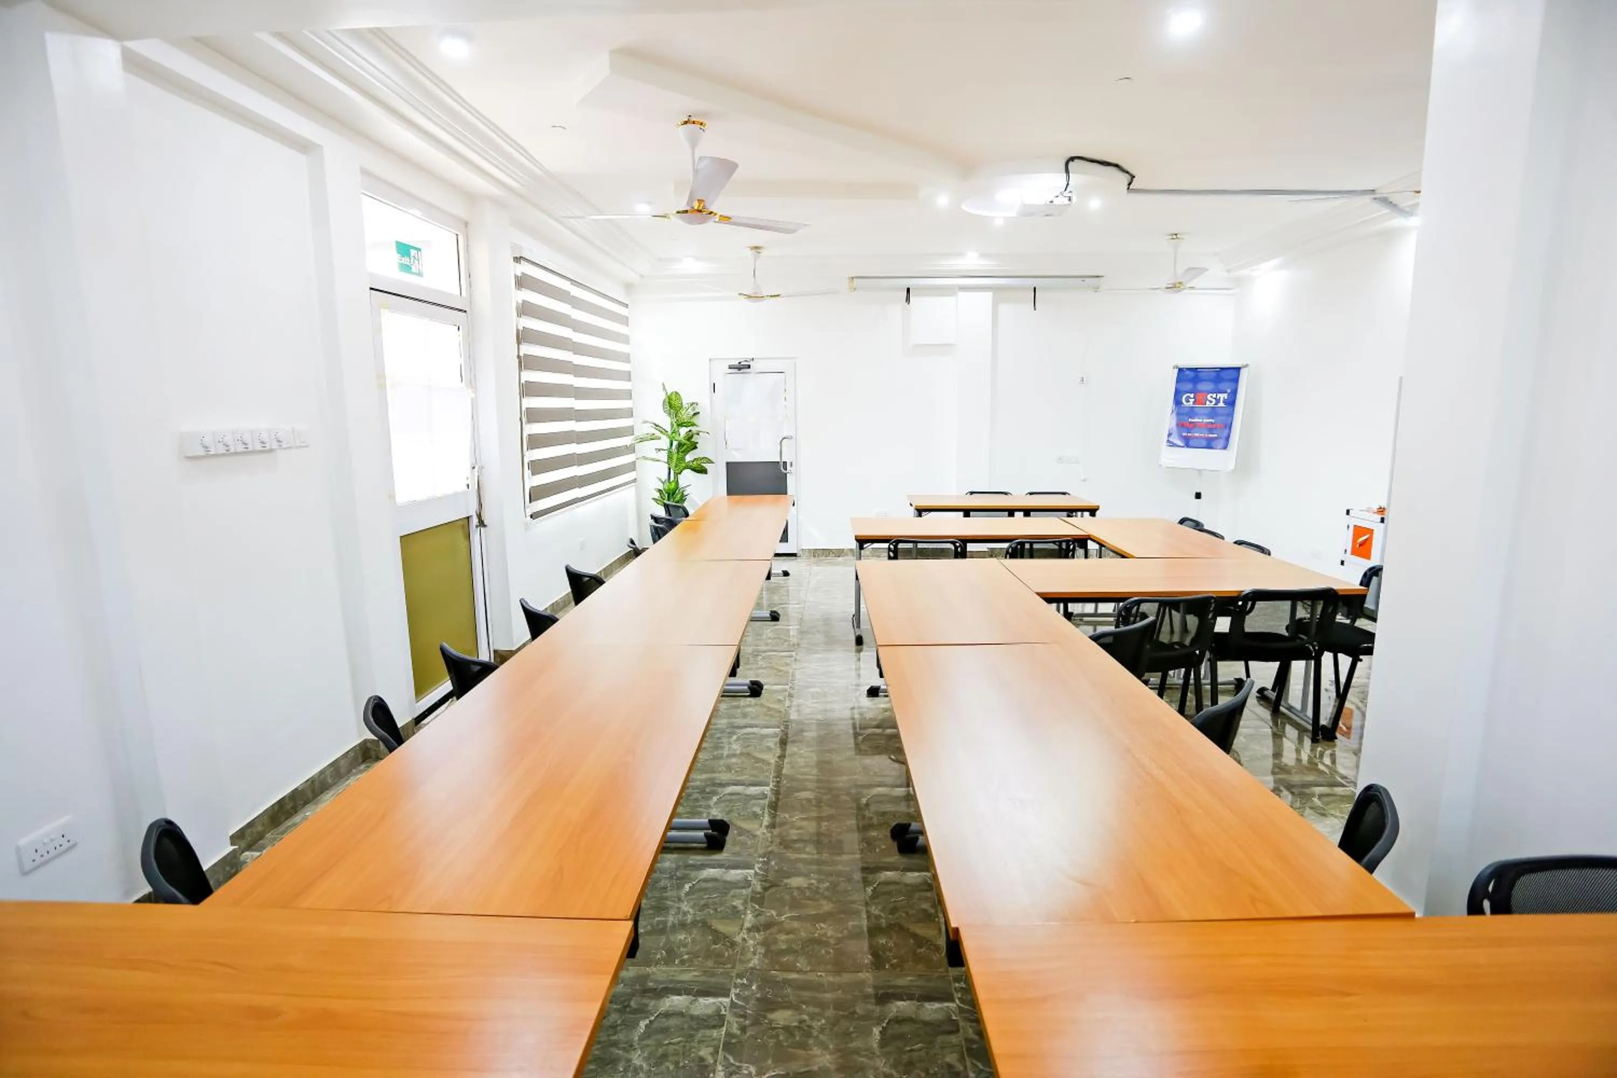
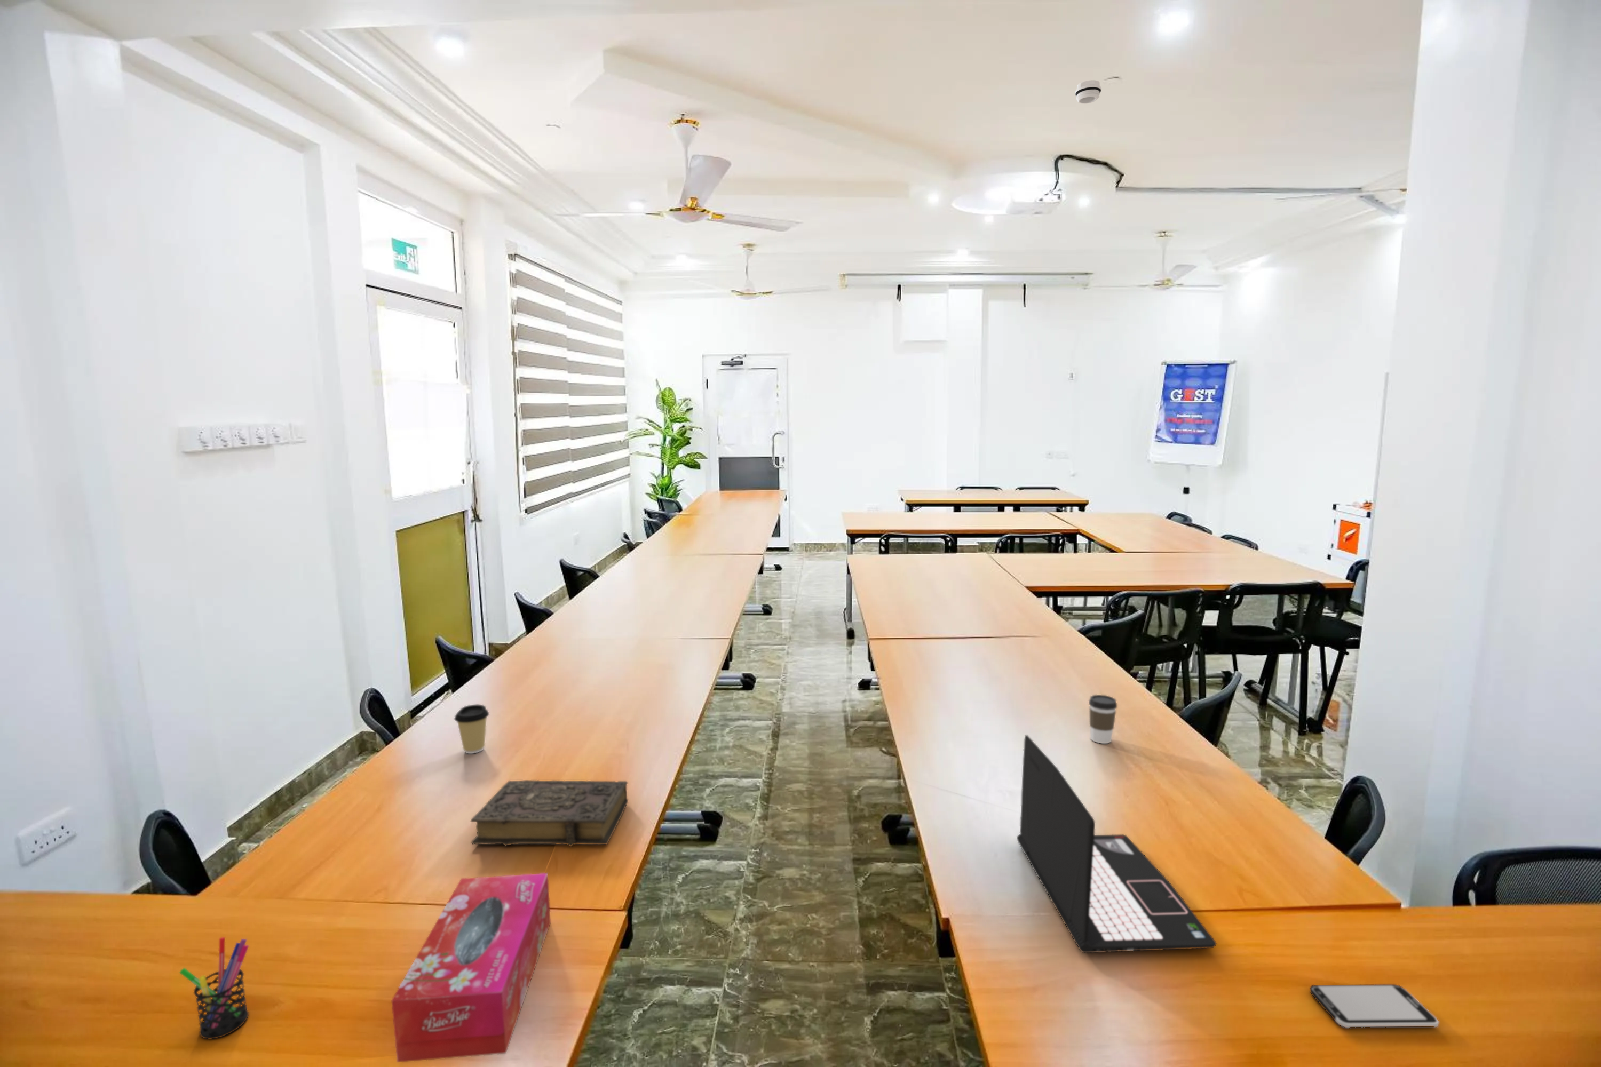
+ smoke detector (1088, 93)
+ coffee cup (472, 729)
+ smartphone (1372, 1006)
+ pen holder (216, 987)
+ tissue box (481, 956)
+ book (554, 810)
+ laptop (1111, 835)
+ coffee cup (1102, 719)
